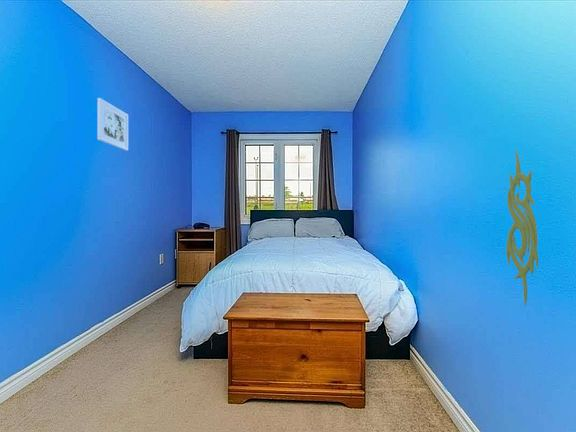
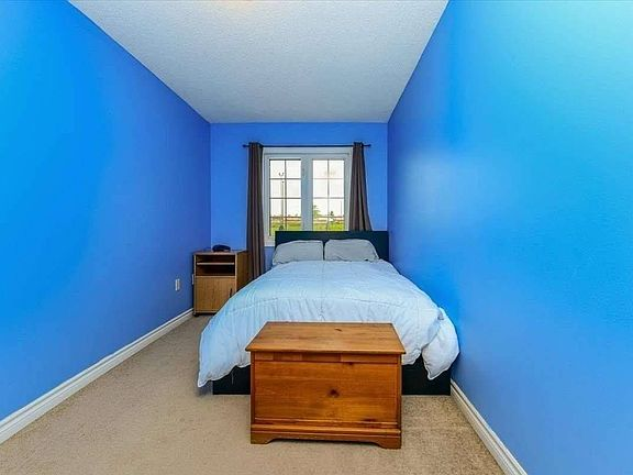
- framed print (114, 126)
- wall decoration (520, 226)
